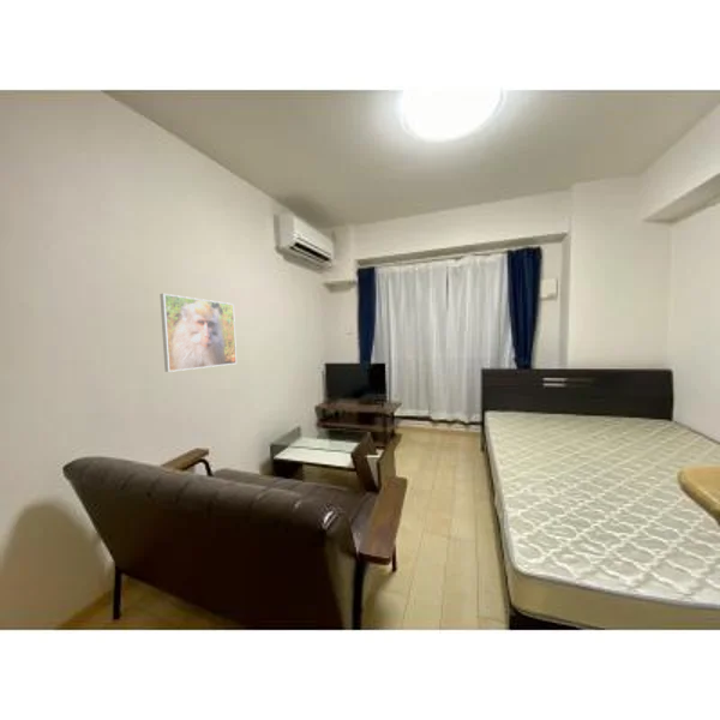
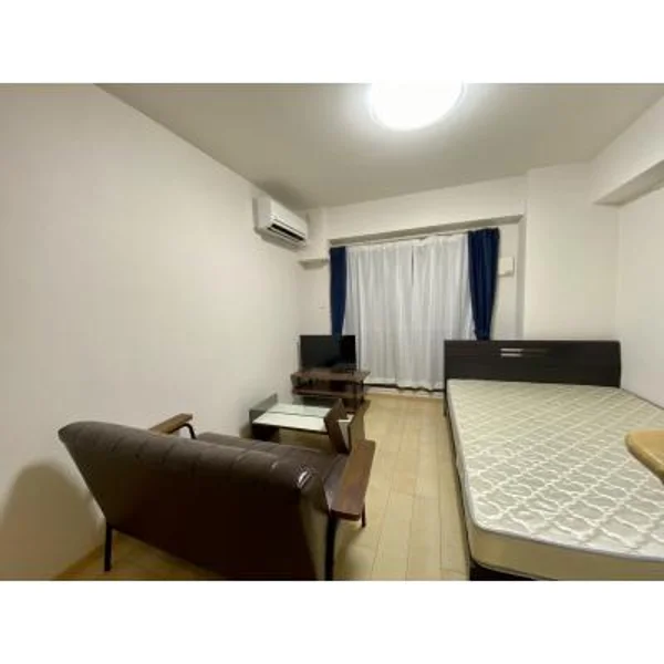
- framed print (203, 334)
